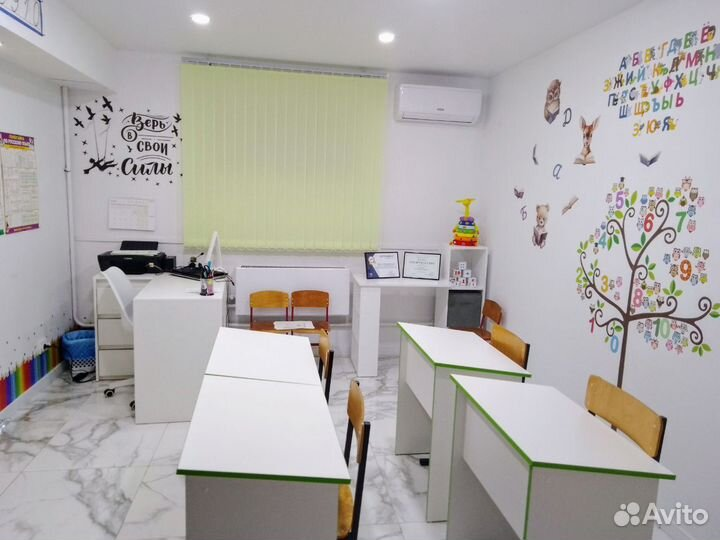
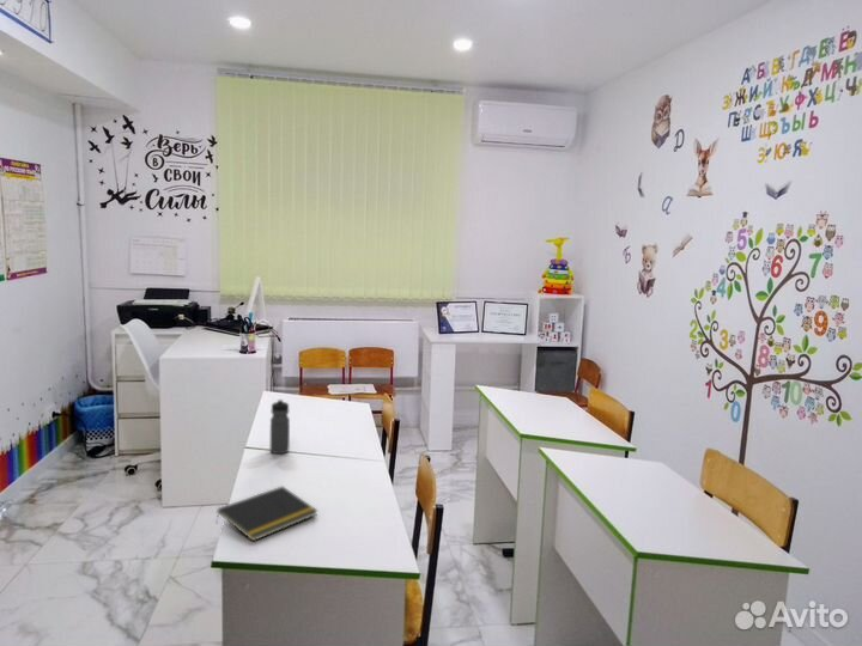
+ notepad (268, 511)
+ water bottle (279, 425)
